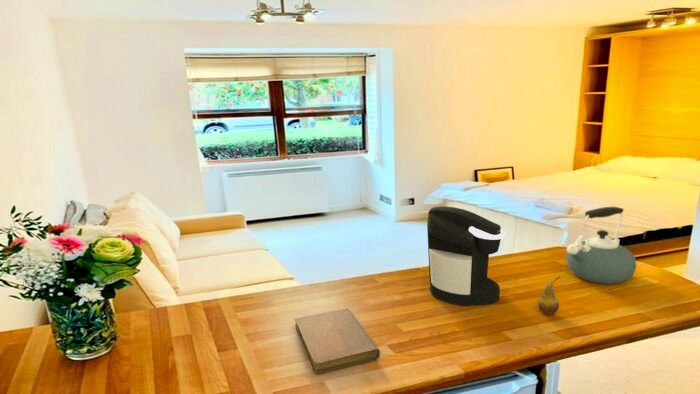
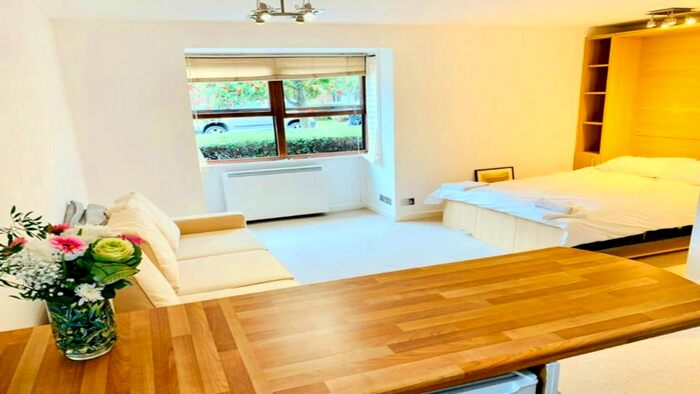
- kettle (597, 243)
- coffee maker (466, 252)
- notebook (334, 336)
- fruit (548, 293)
